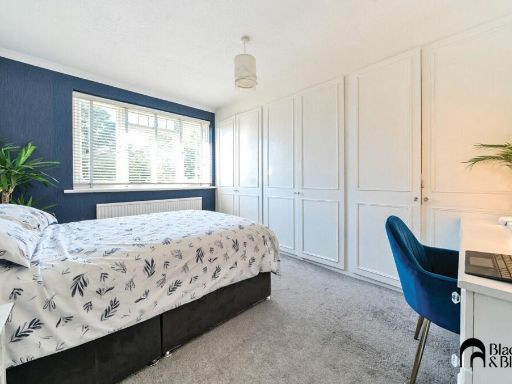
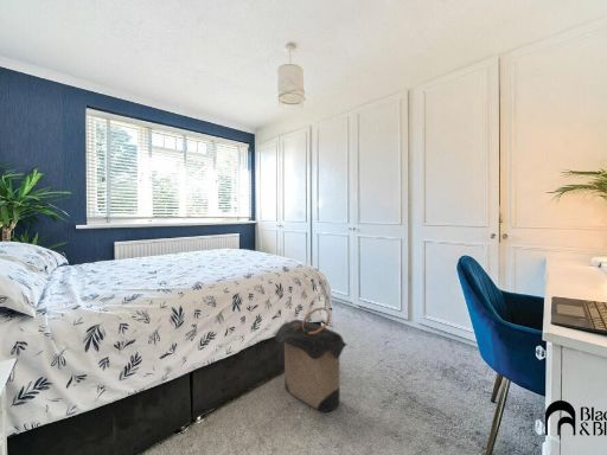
+ laundry hamper (308, 351)
